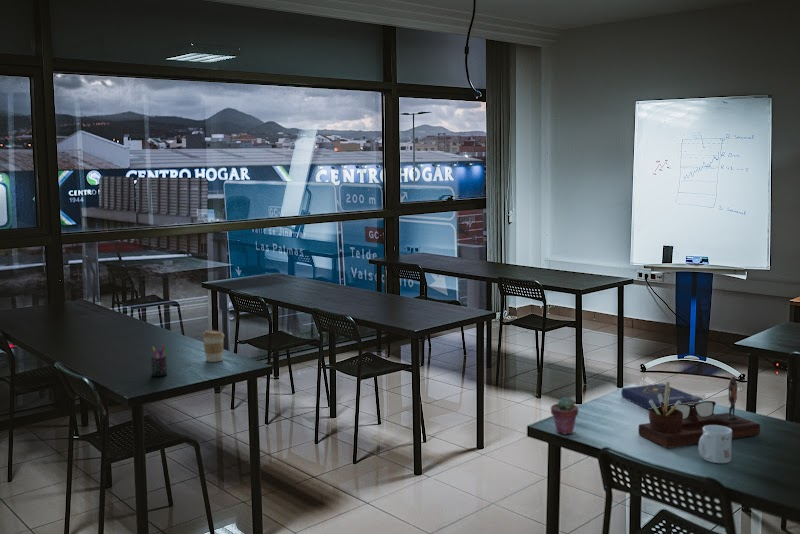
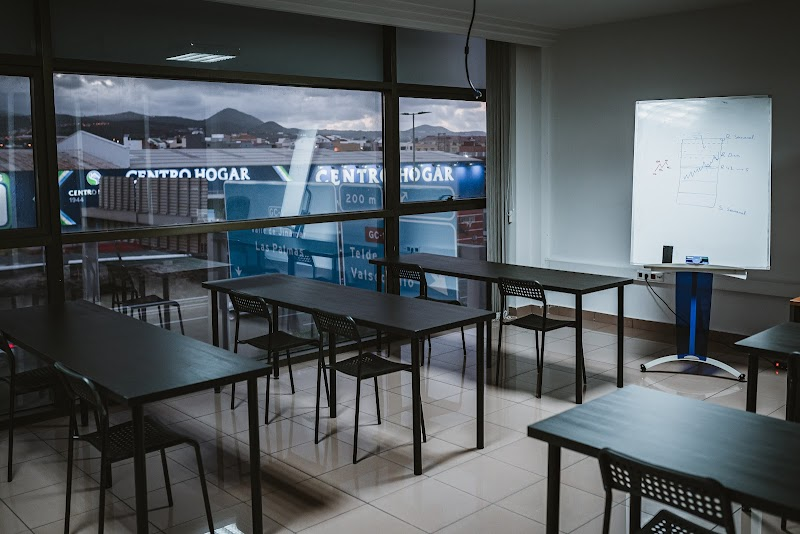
- coffee cup (213, 345)
- potted succulent (564, 414)
- book (662, 397)
- desk organizer (695, 408)
- mug (712, 445)
- pen holder (160, 359)
